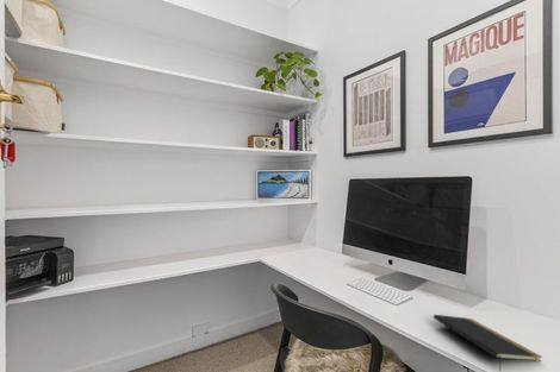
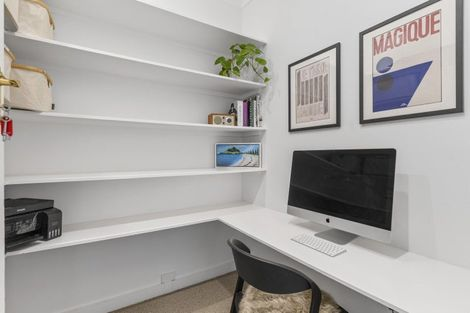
- notepad (481, 335)
